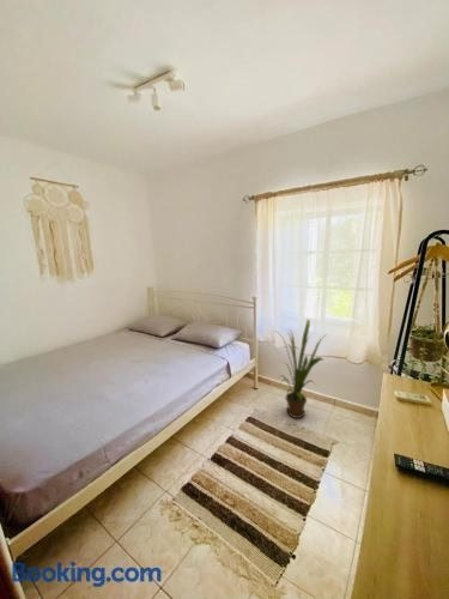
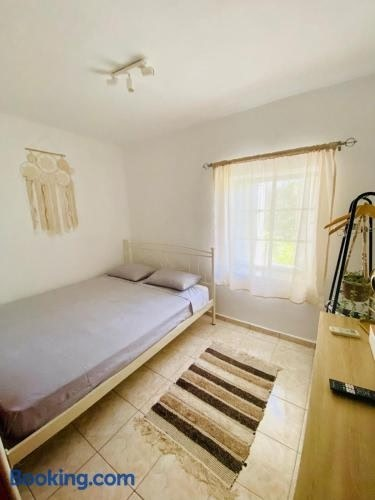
- house plant (296, 367)
